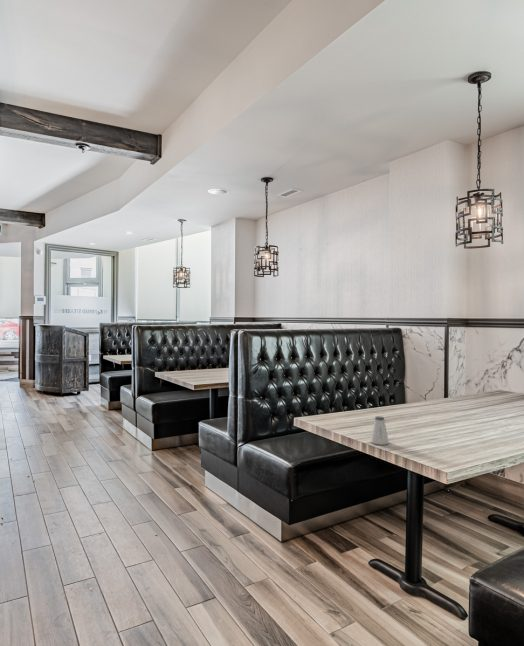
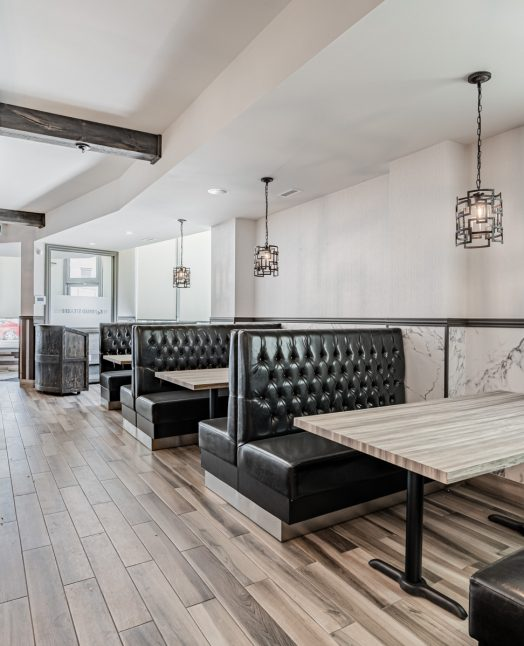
- saltshaker (379, 429)
